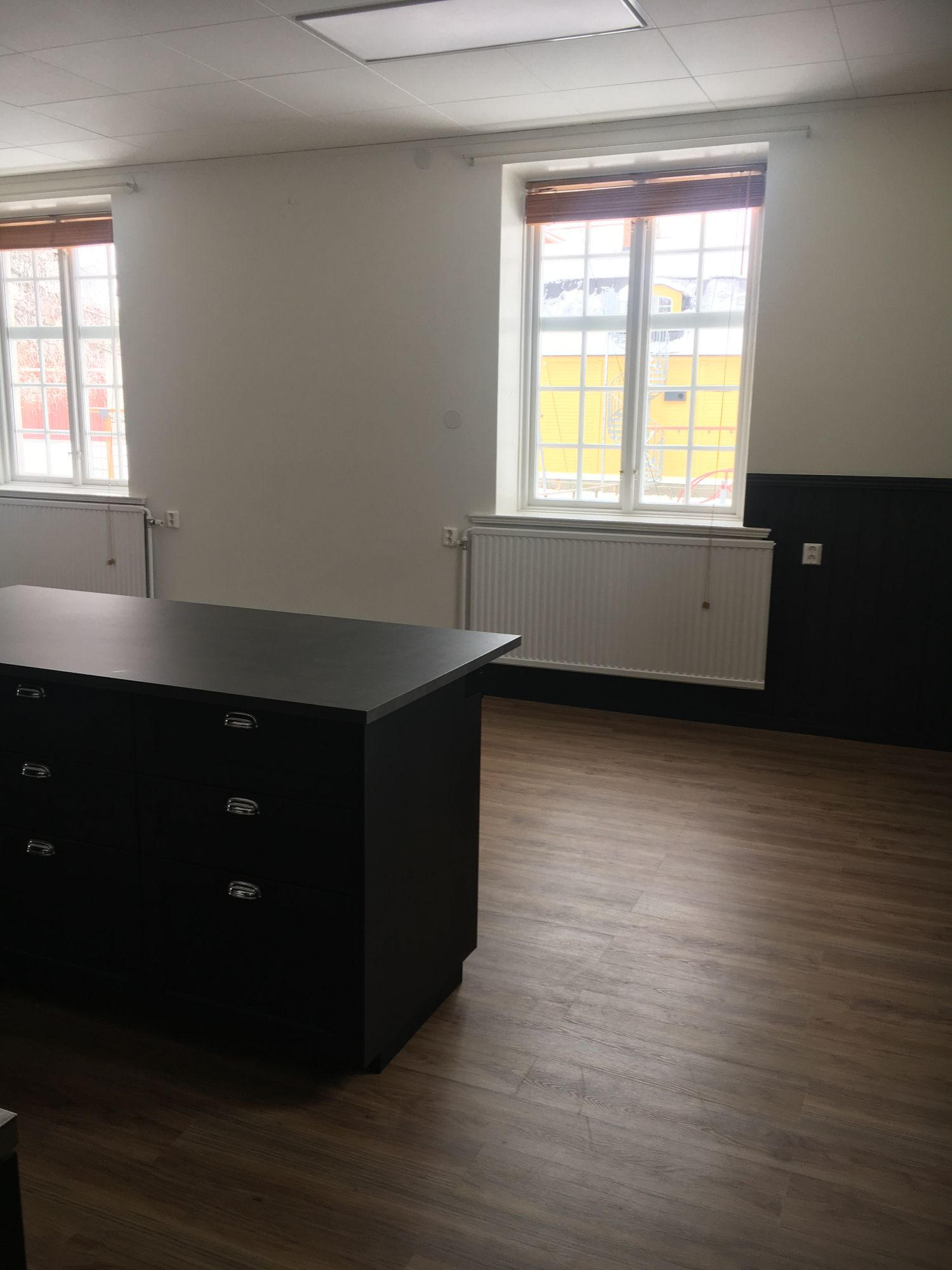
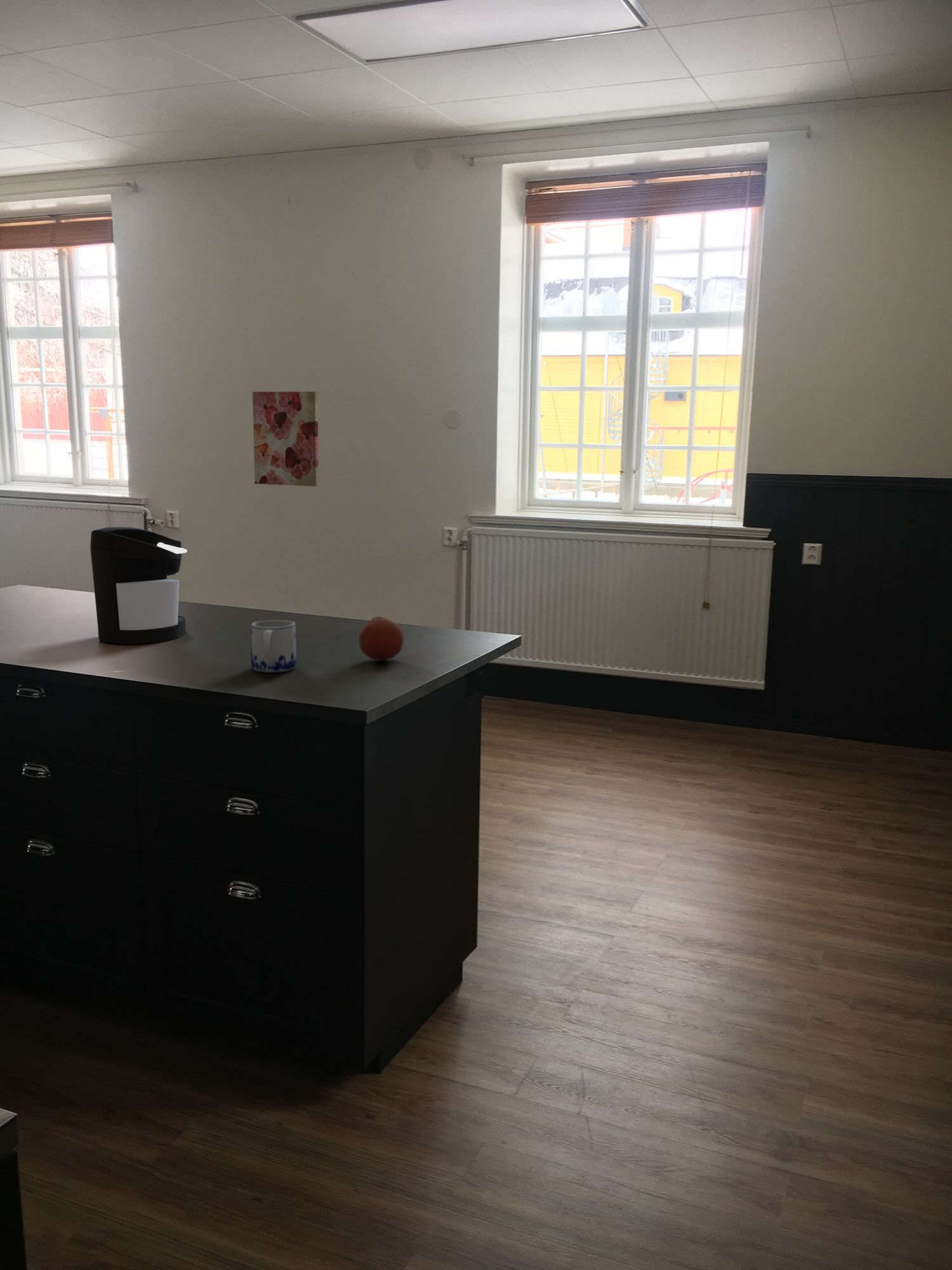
+ wall art (285, 439)
+ mug (273, 646)
+ fruit (381, 638)
+ coffee maker (143, 581)
